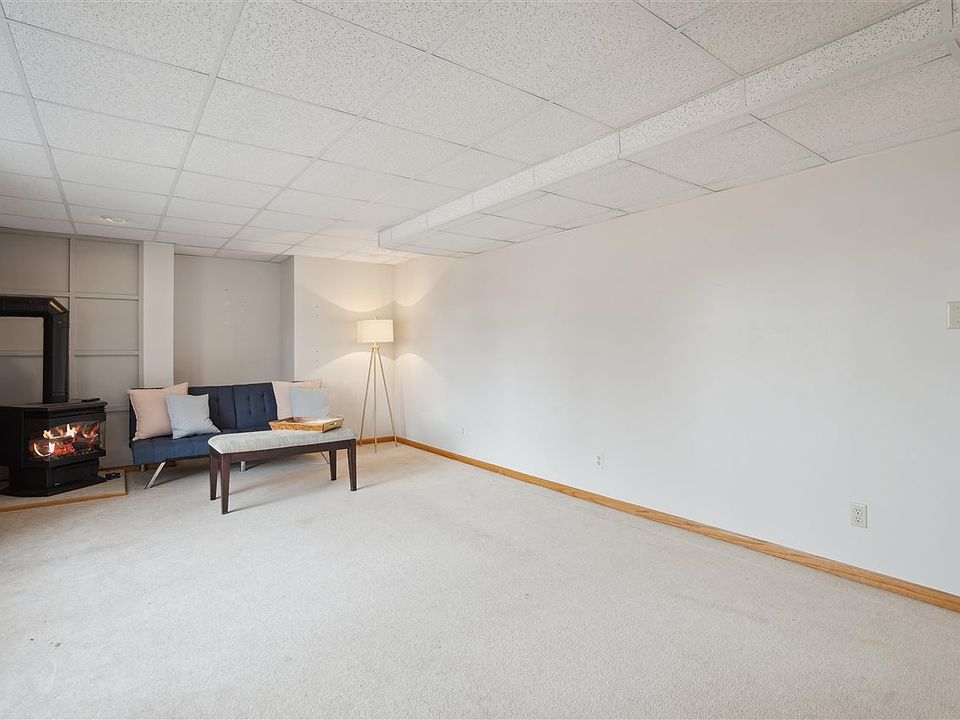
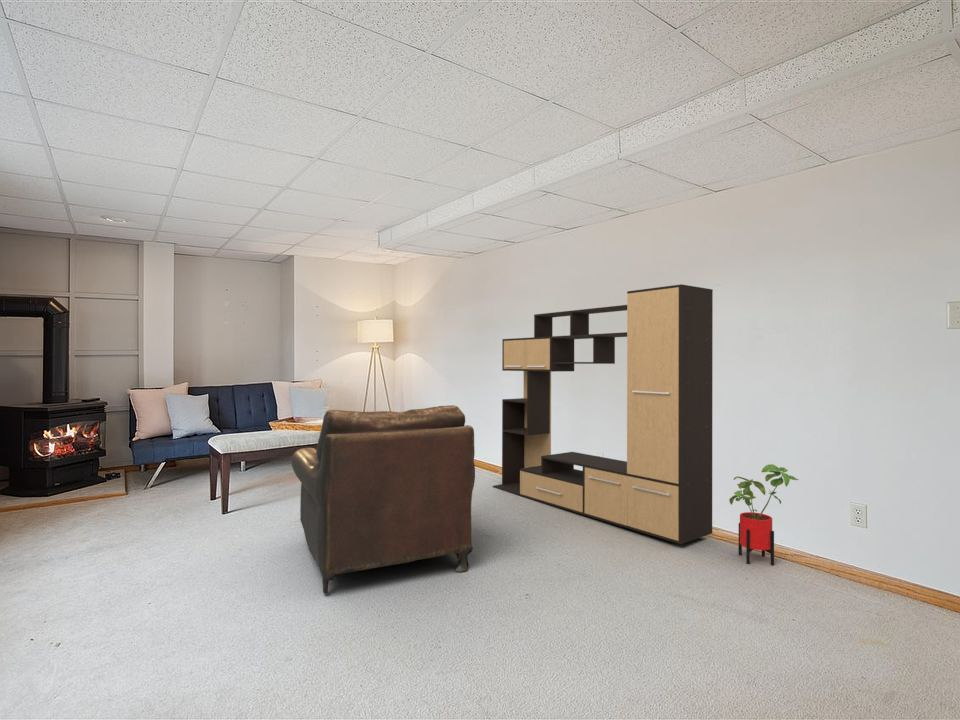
+ media console (550, 404)
+ house plant (758, 513)
+ leather (380, 478)
